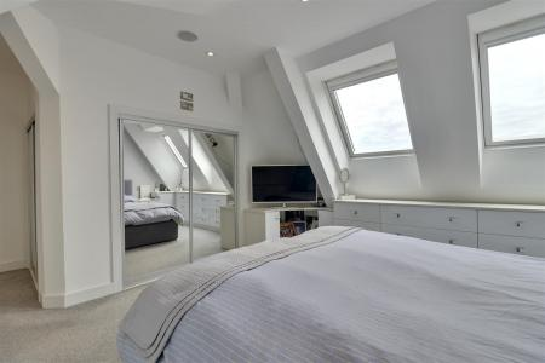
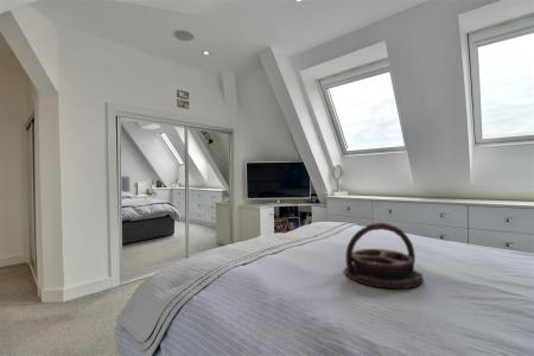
+ serving tray (380, 249)
